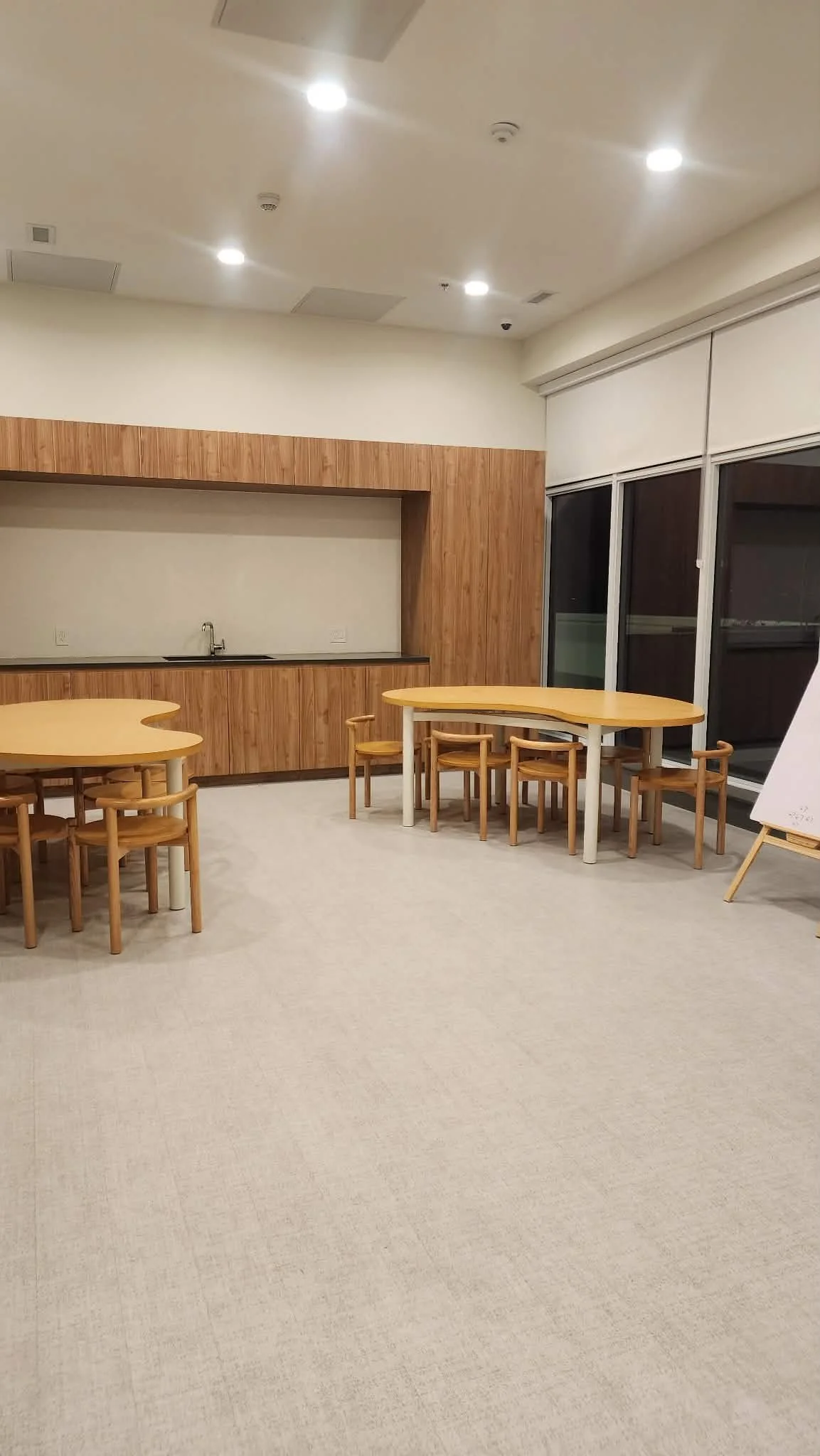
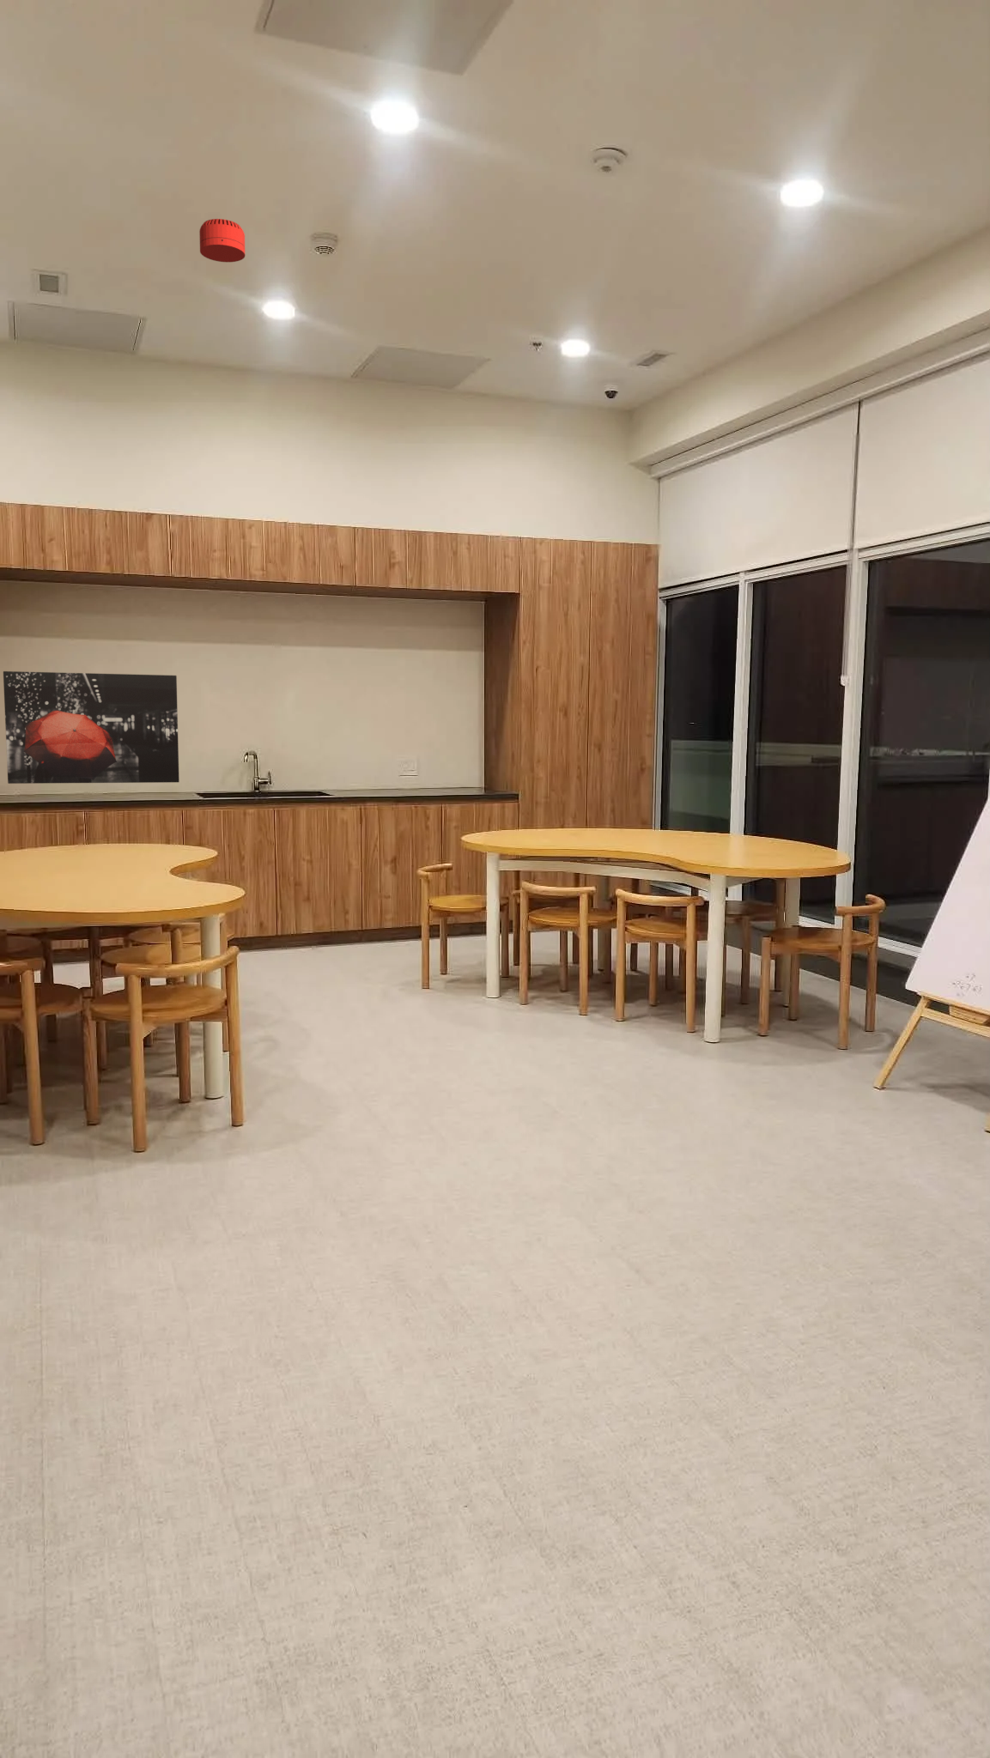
+ smoke detector (221, 239)
+ wall art (94, 728)
